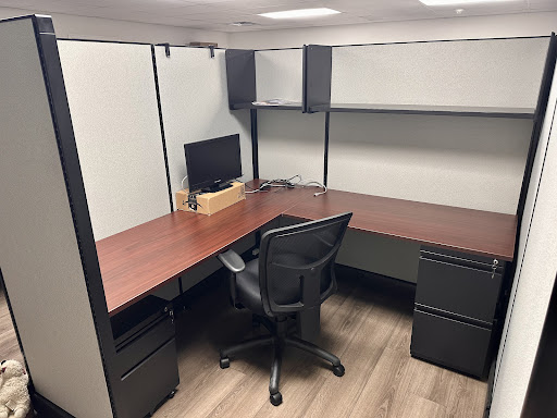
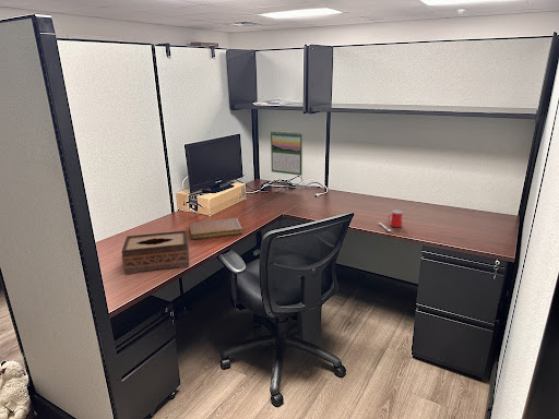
+ tissue box (157, 251)
+ mug (393, 219)
+ notebook (215, 227)
+ calendar (286, 152)
